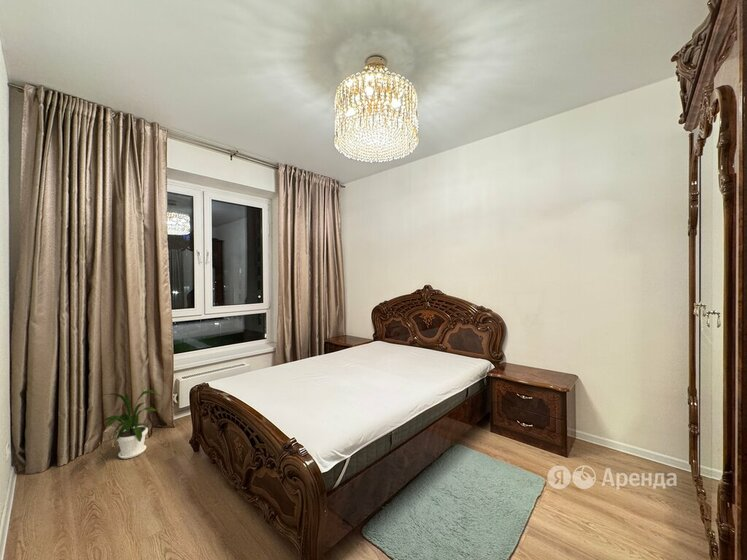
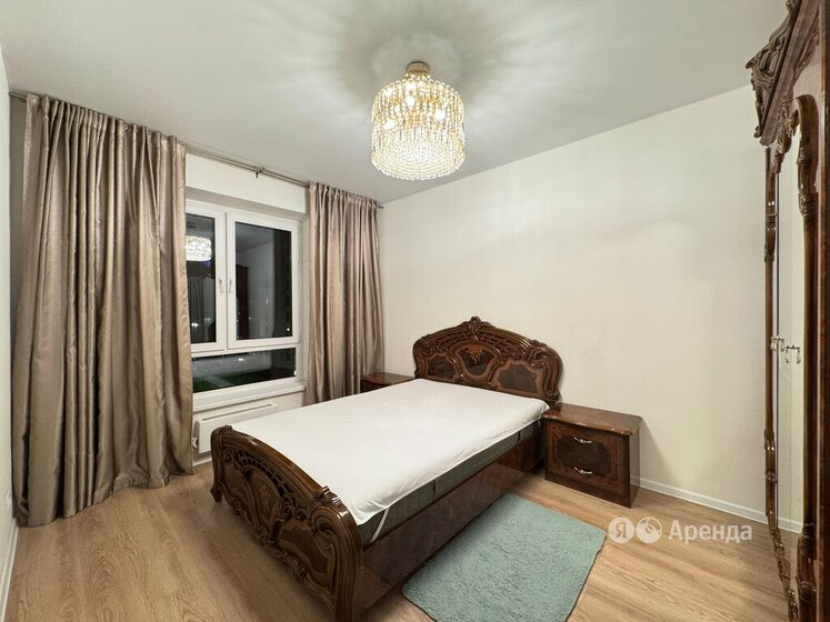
- house plant (130, 421)
